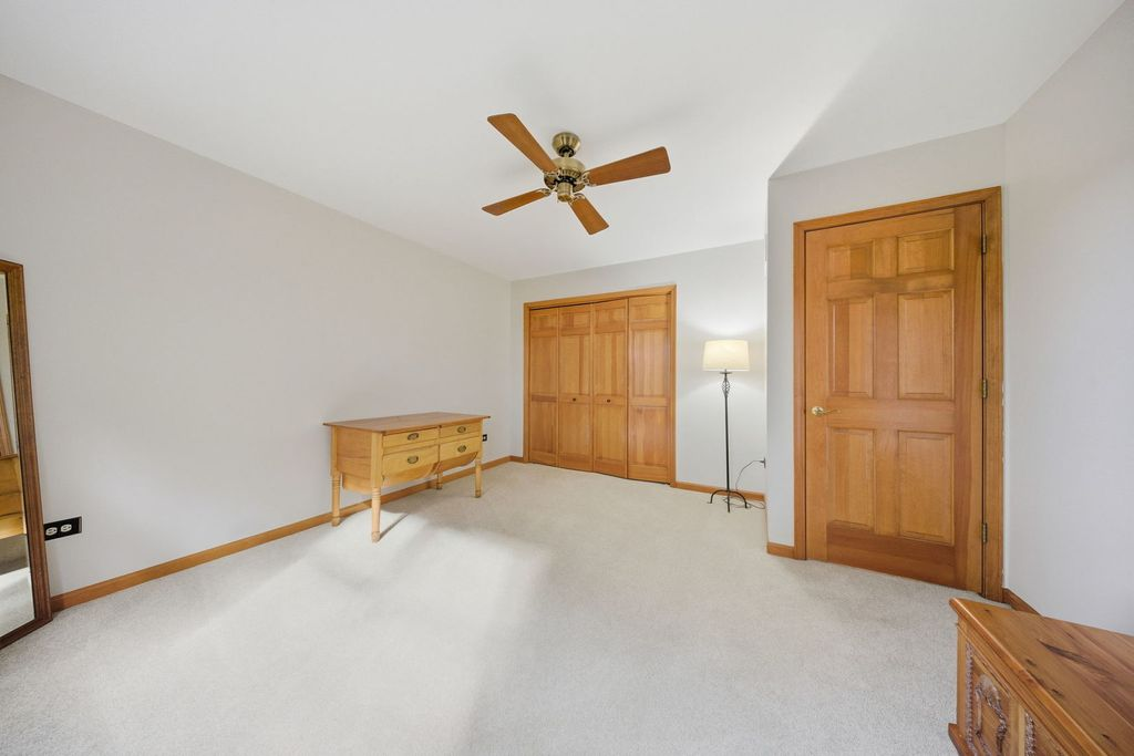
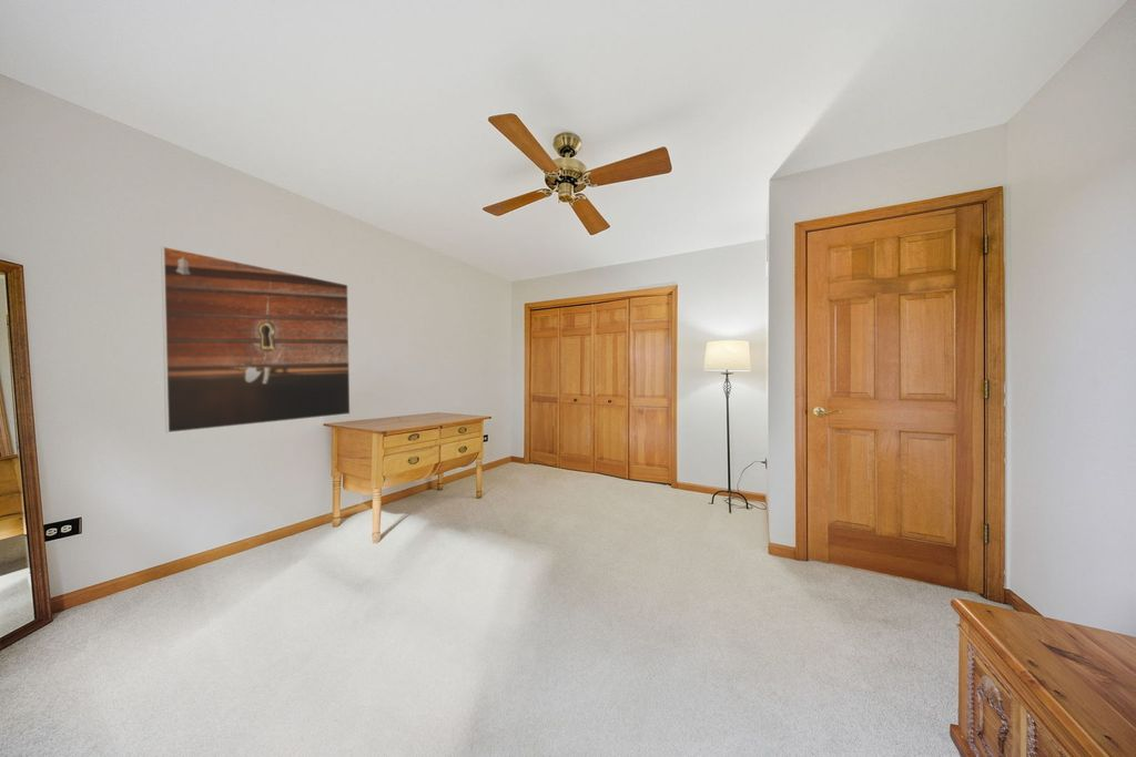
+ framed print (272, 345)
